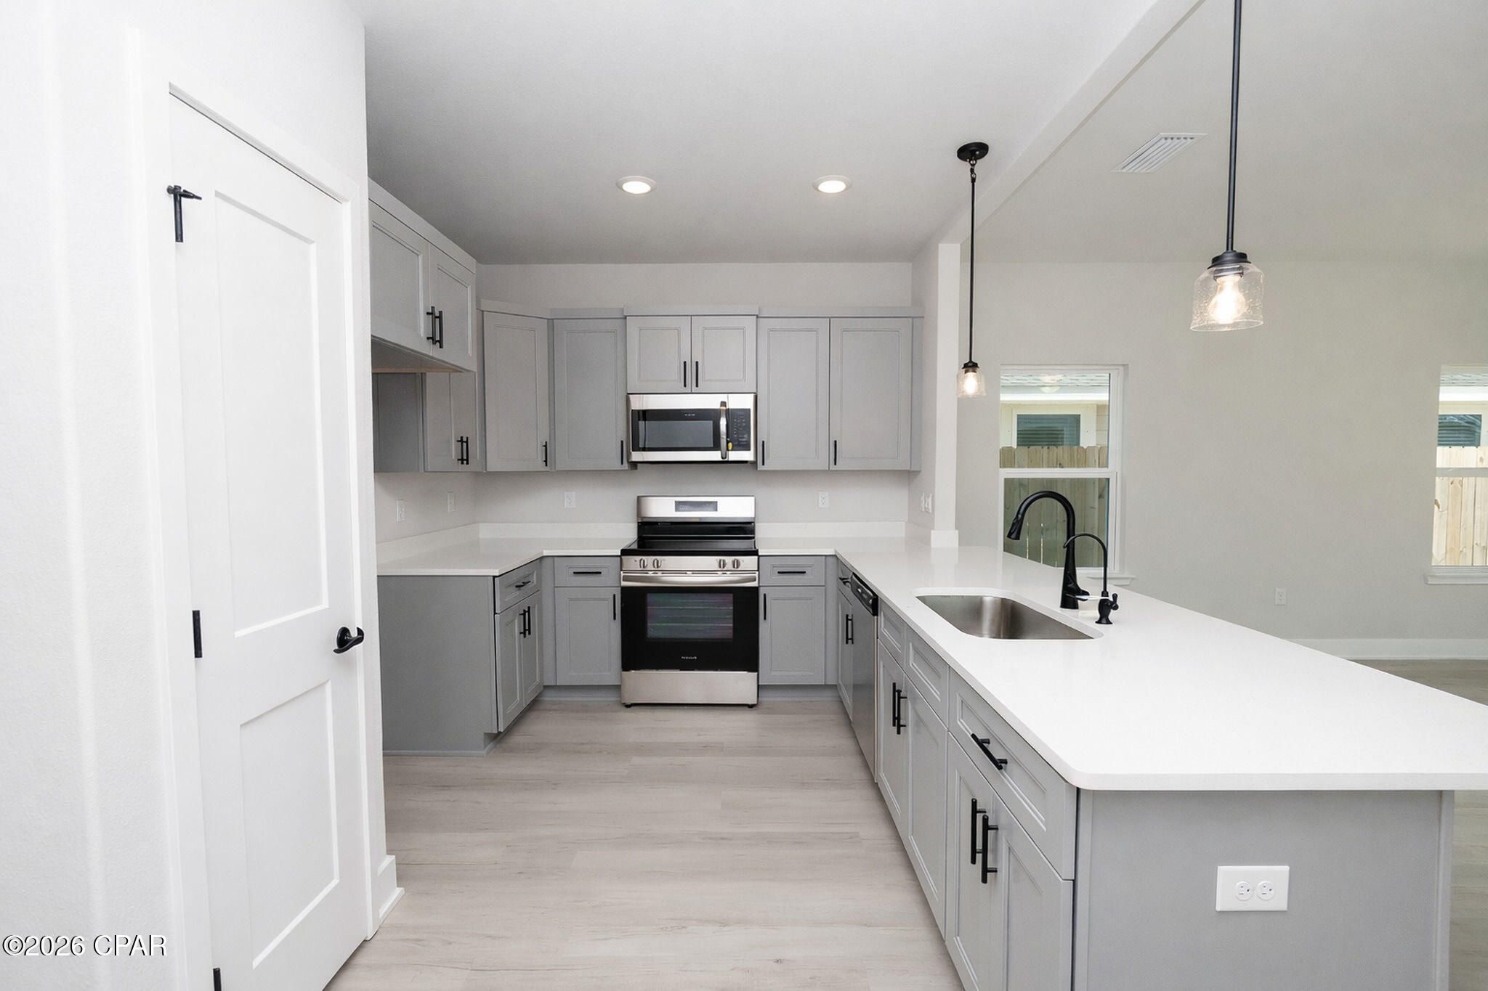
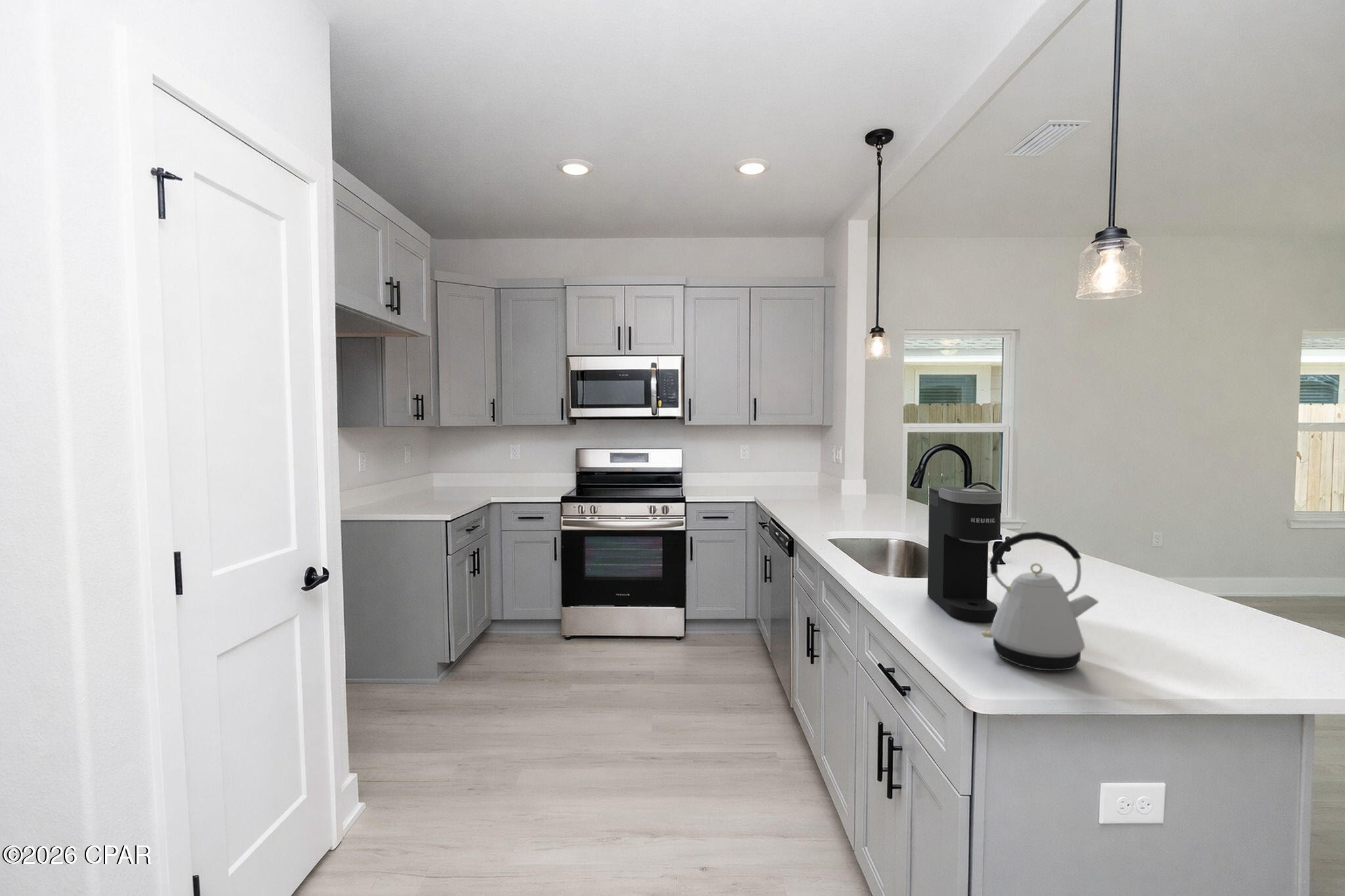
+ coffee maker (961, 547)
+ kettle (1039, 596)
